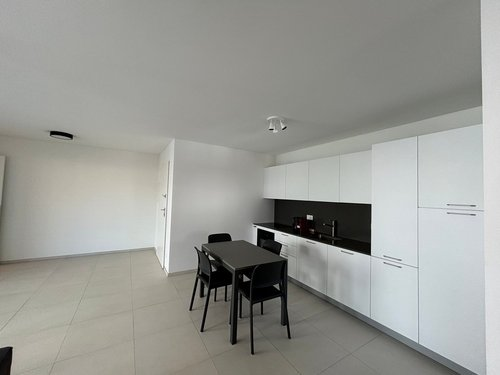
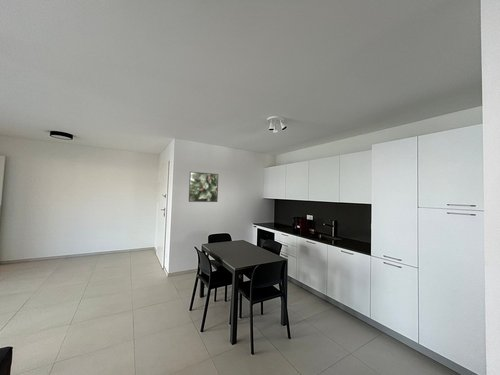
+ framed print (204, 187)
